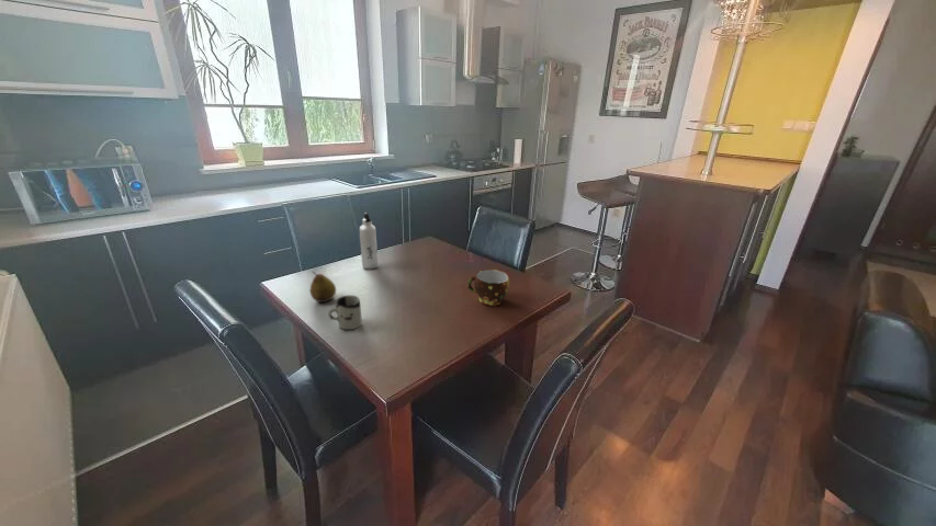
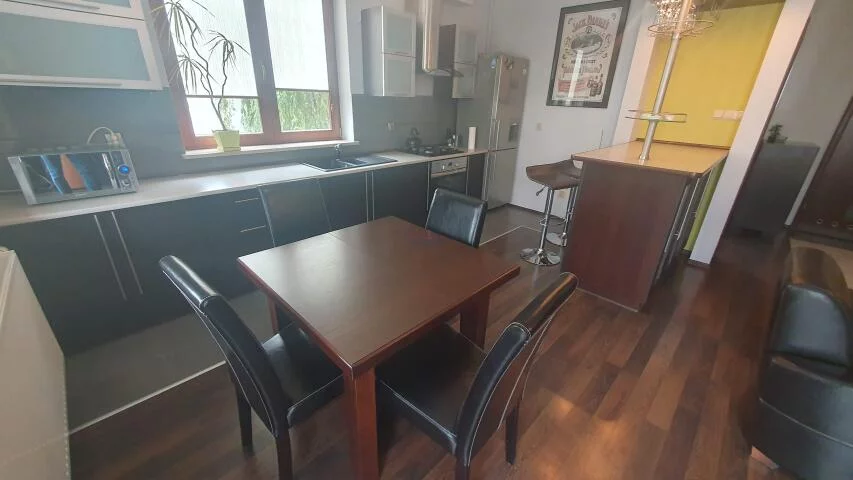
- cup (345, 312)
- water bottle (368, 240)
- cup (489, 288)
- fruit (322, 284)
